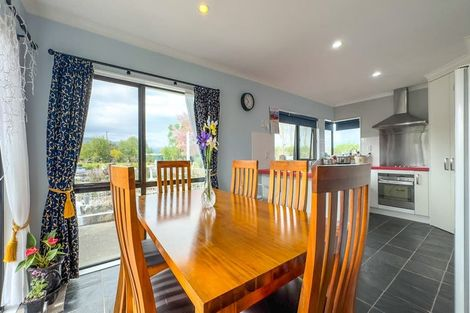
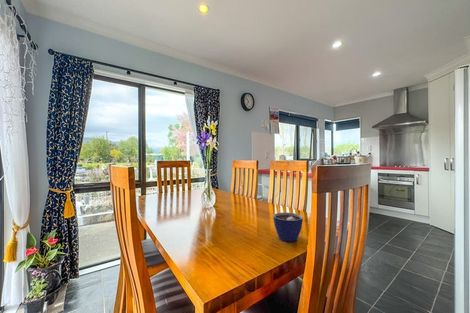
+ cup (286, 225)
